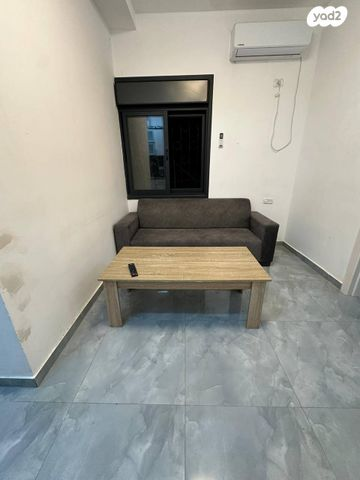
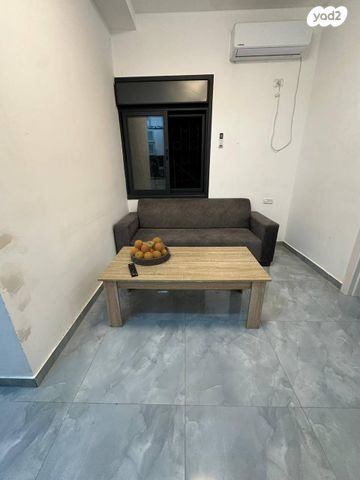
+ fruit bowl (149, 248)
